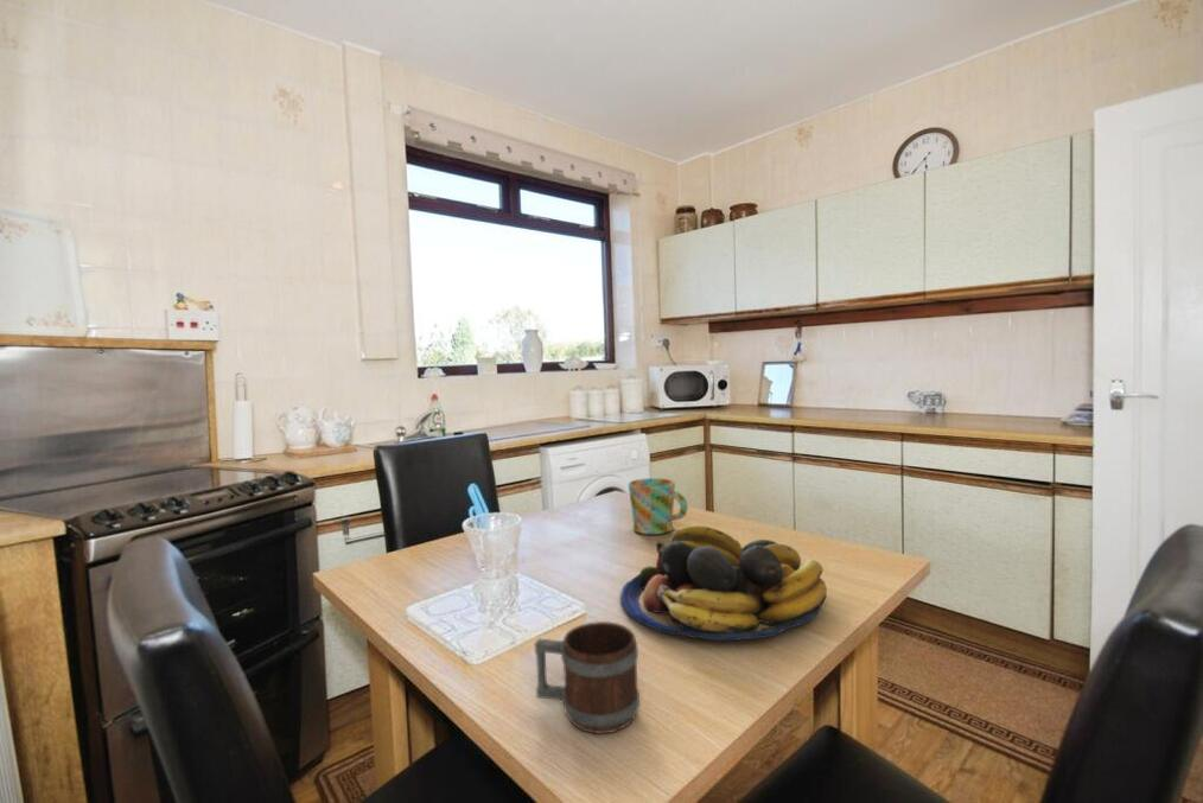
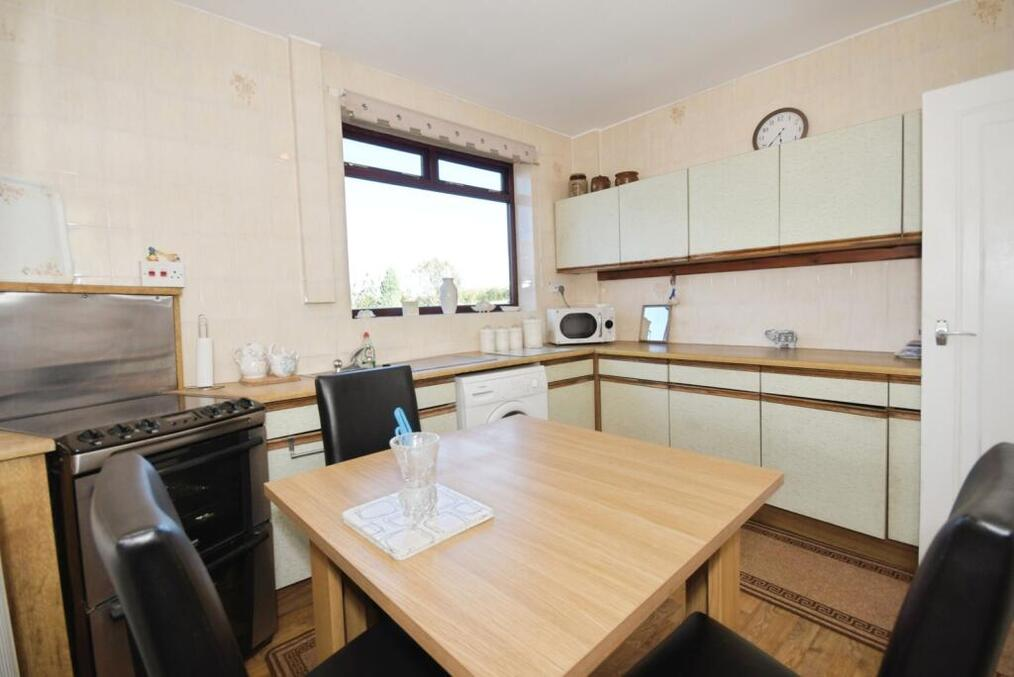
- fruit bowl (715, 562)
- mug (586, 674)
- mug (657, 505)
